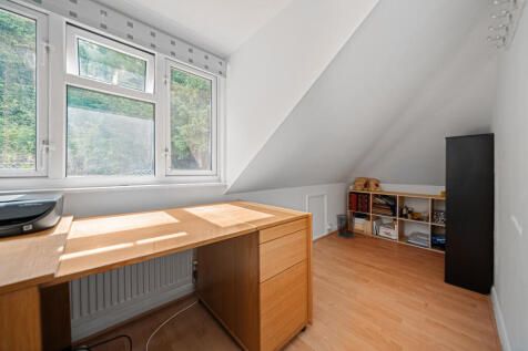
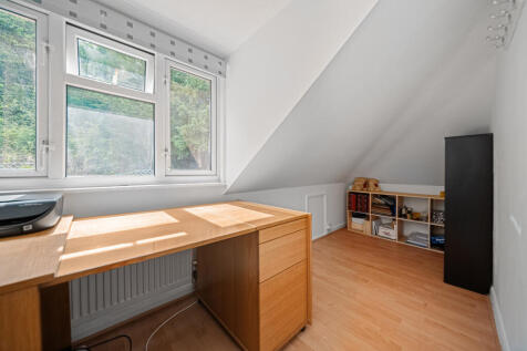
- waste bin (345, 225)
